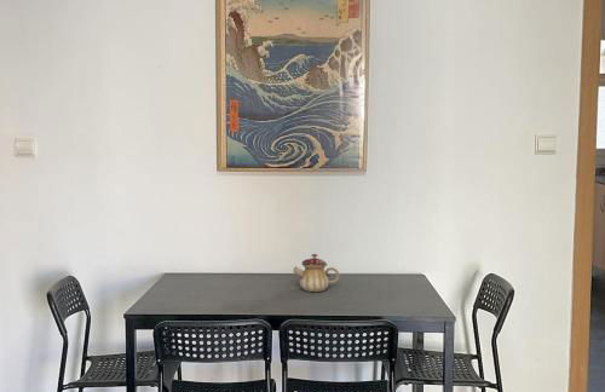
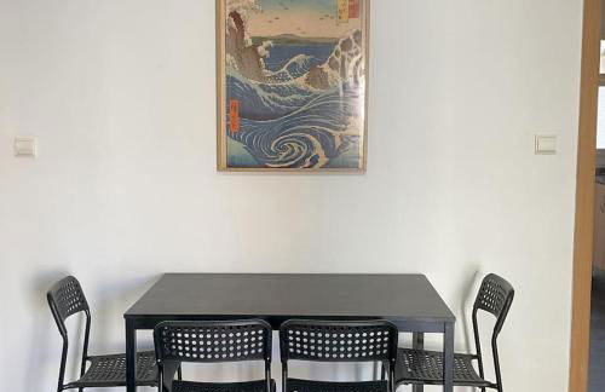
- teapot (316, 271)
